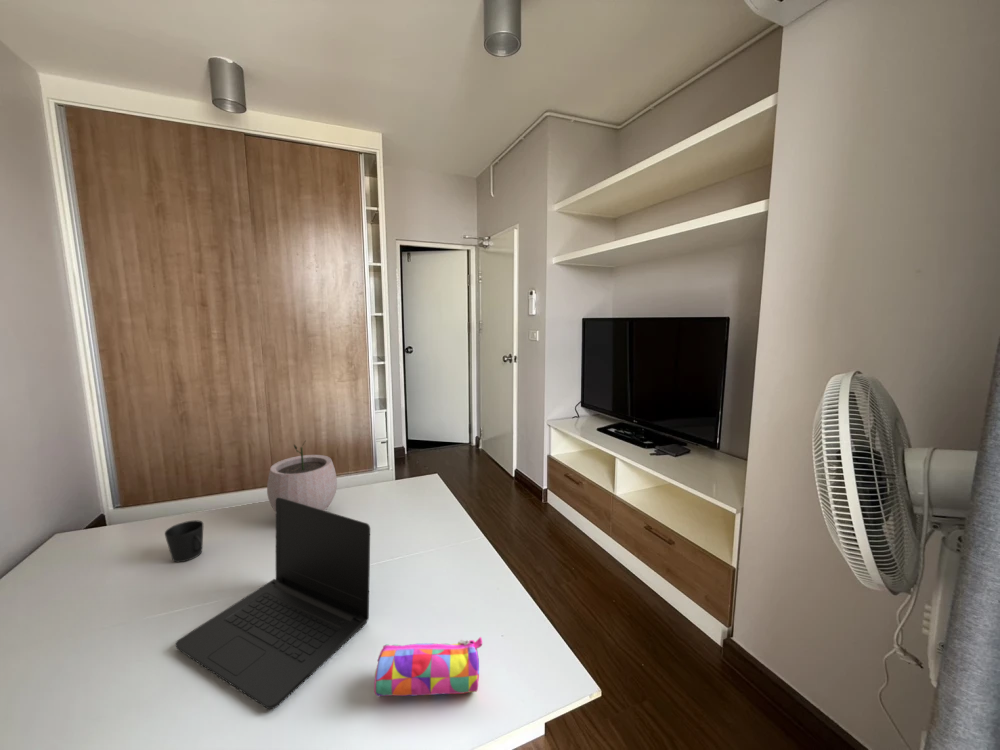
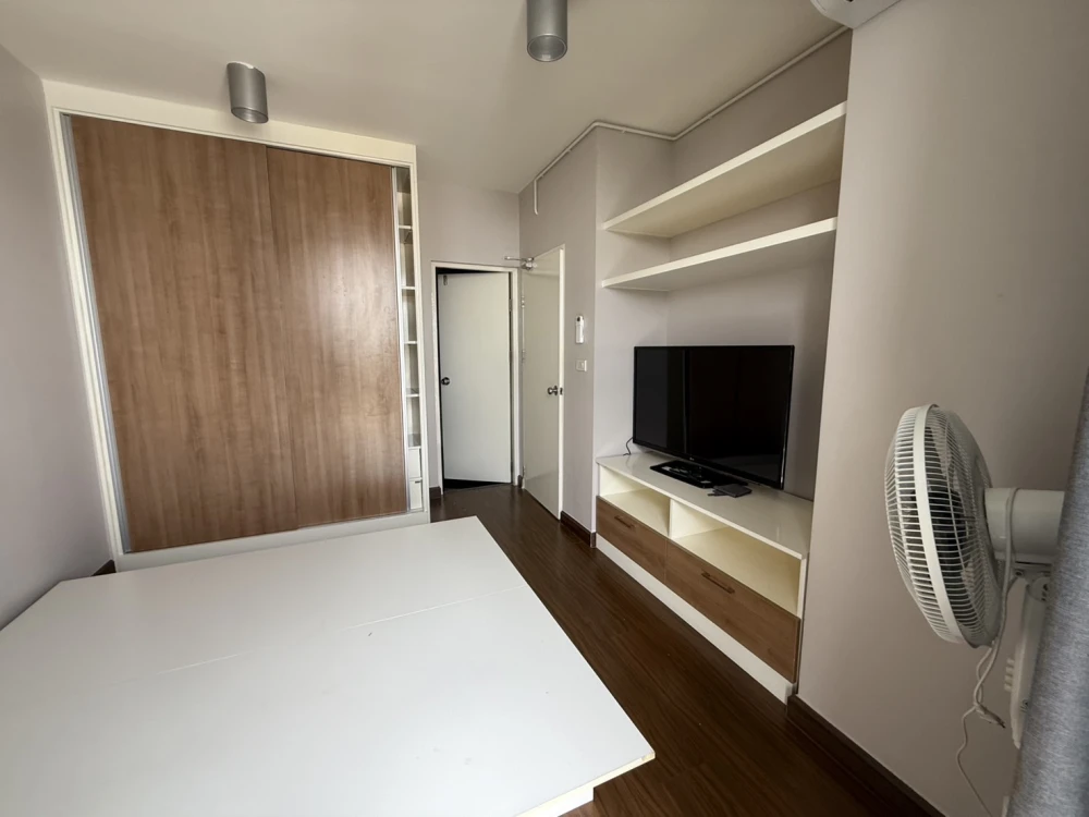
- laptop (275, 584)
- plant pot (302, 478)
- cup (188, 542)
- pencil case (429, 665)
